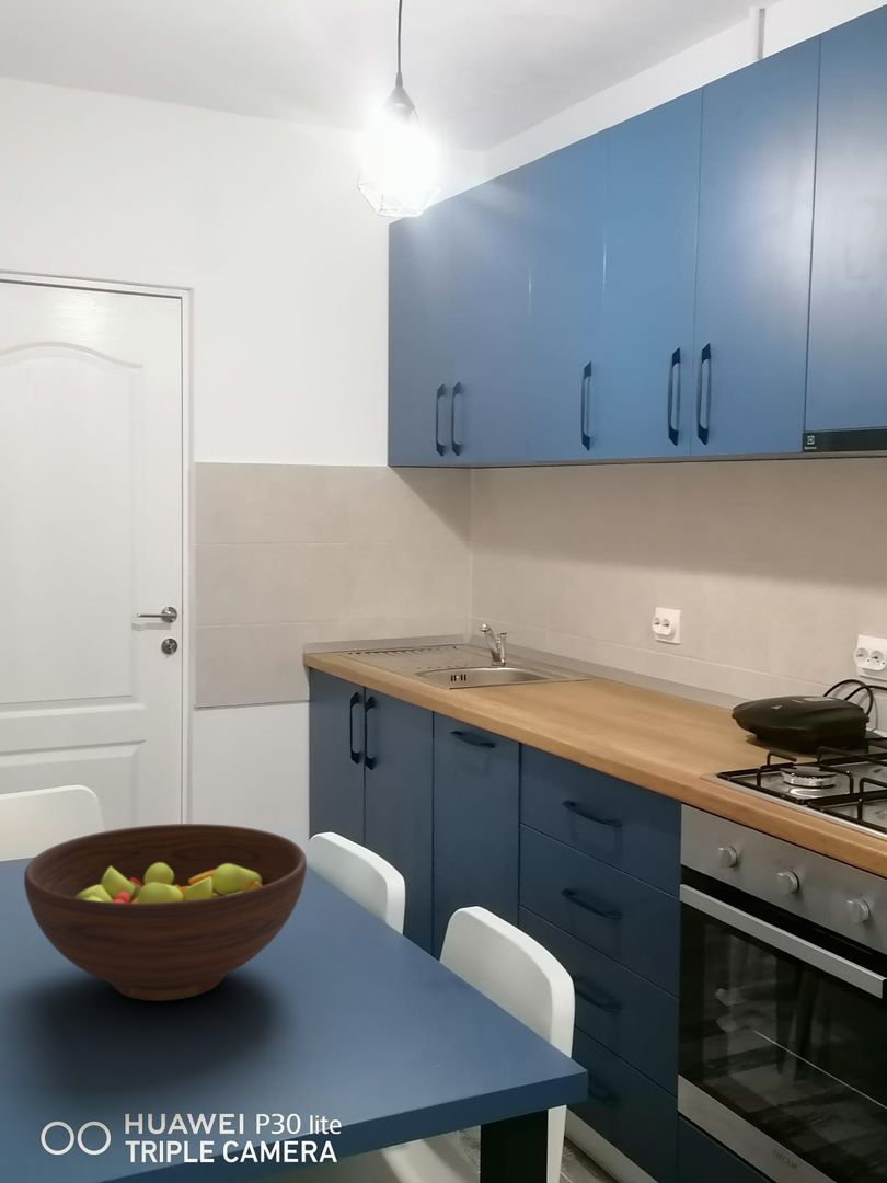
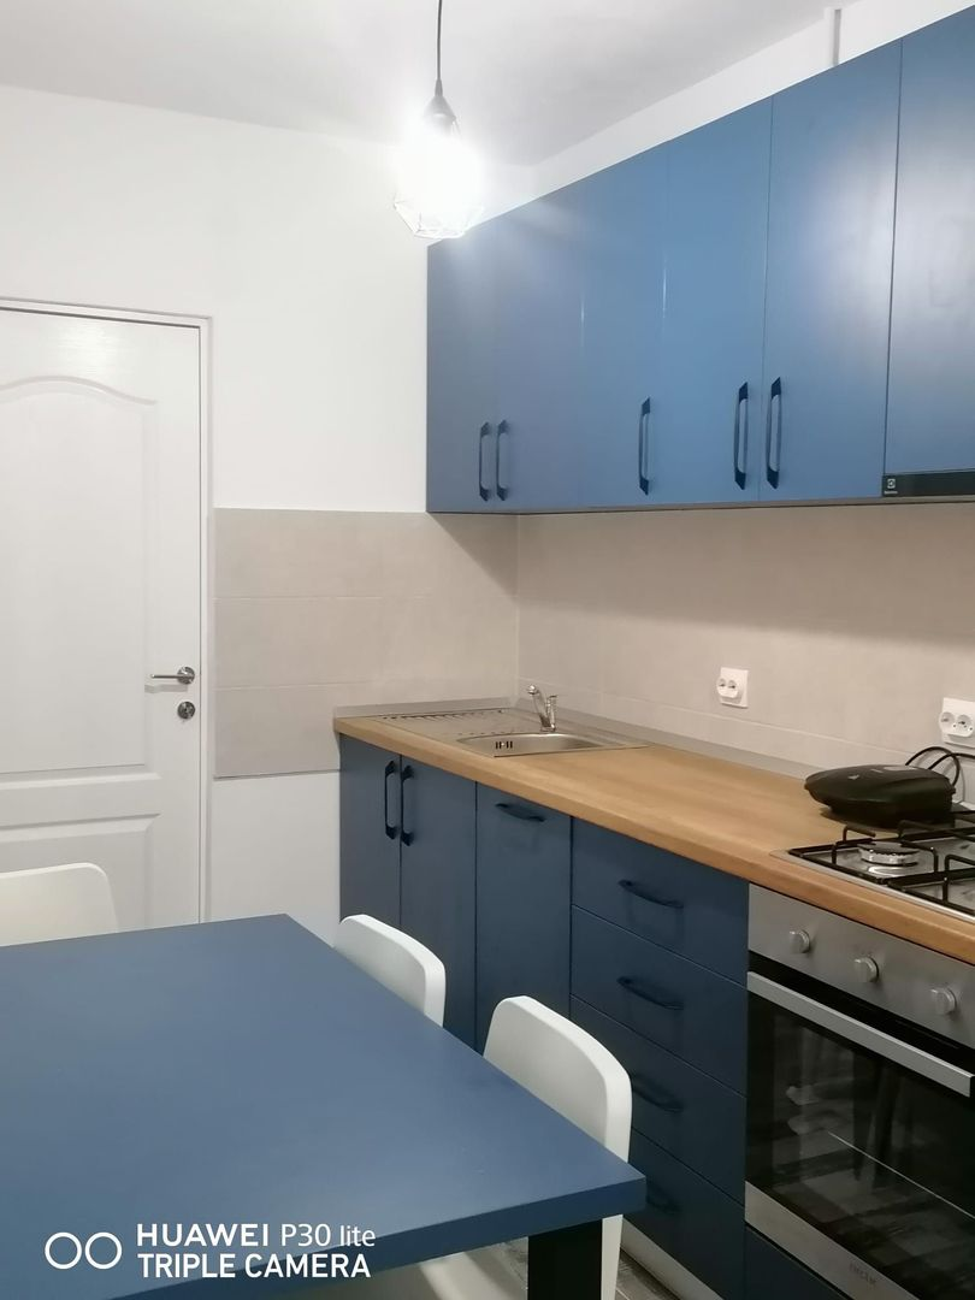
- fruit bowl (169, 921)
